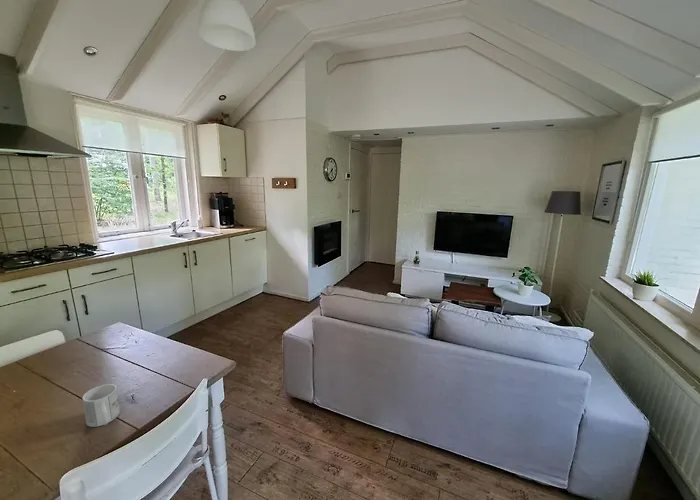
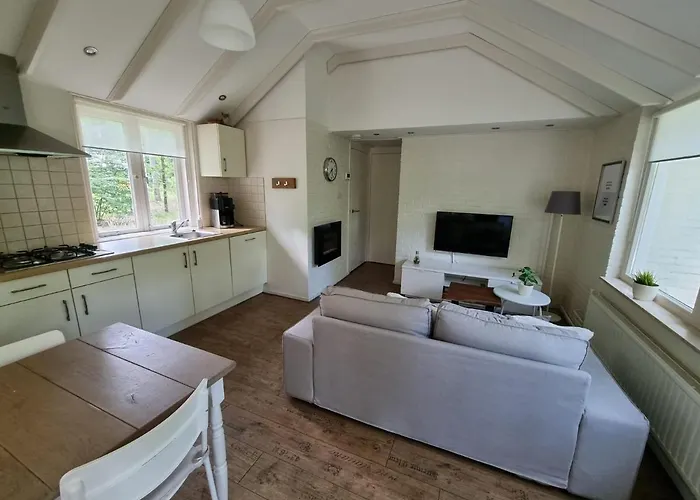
- mug (102, 407)
